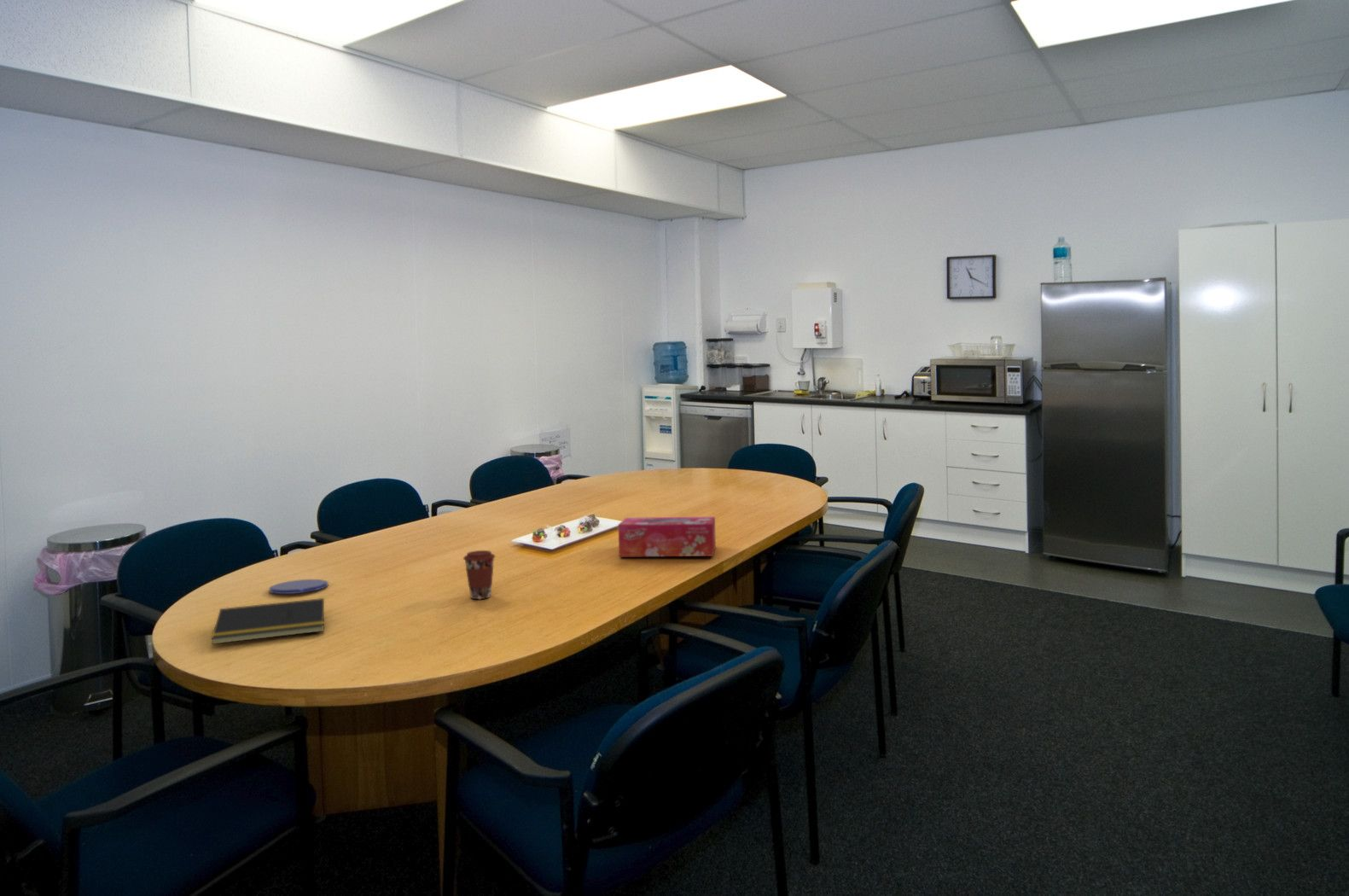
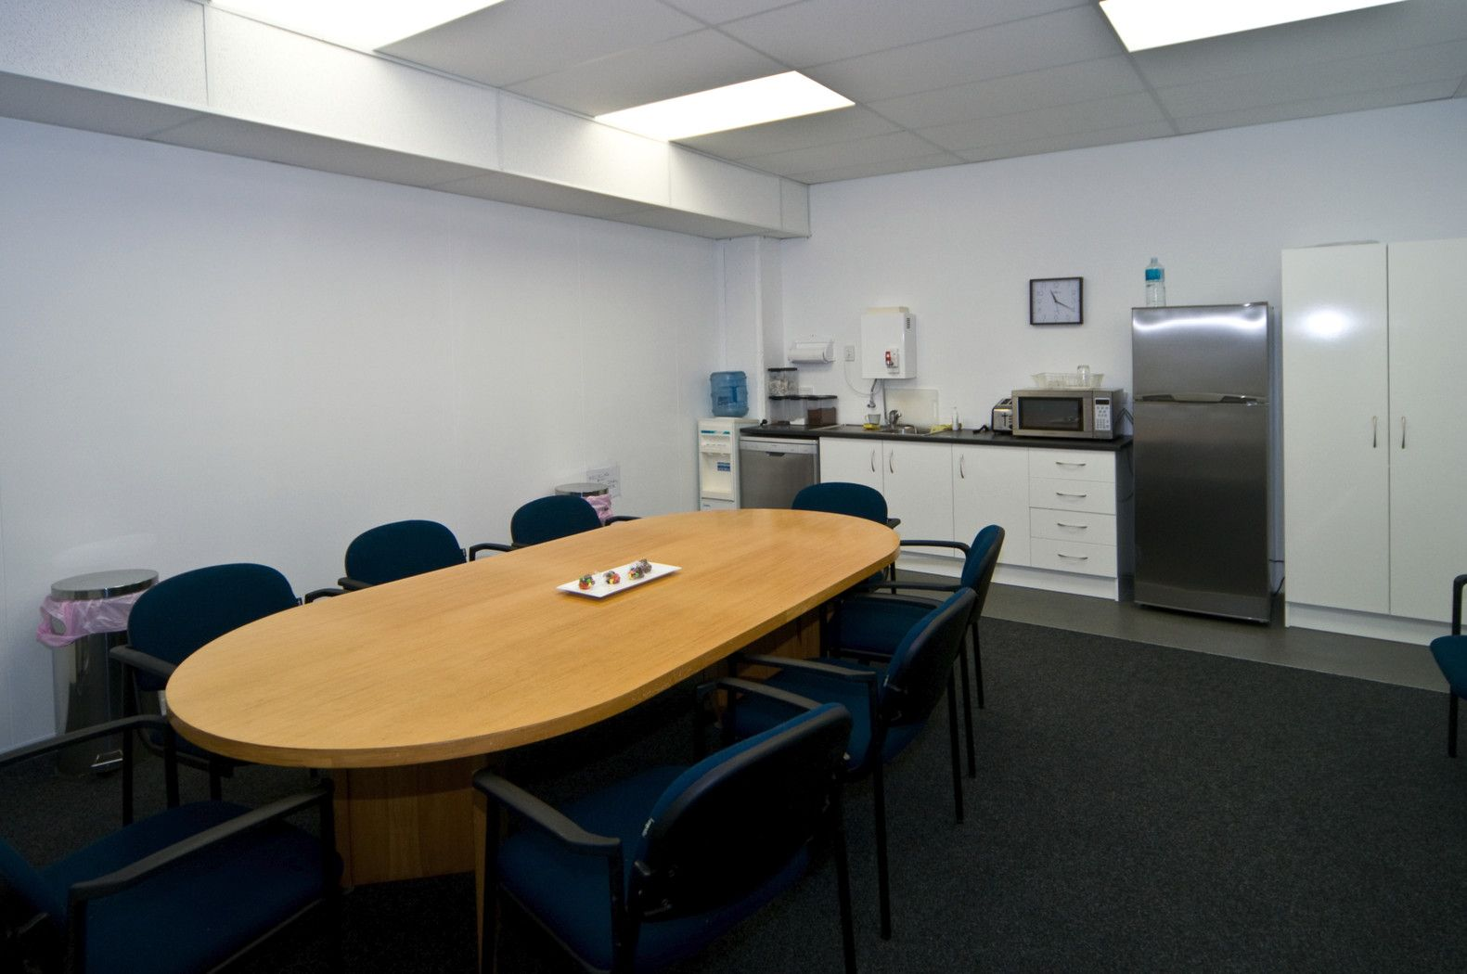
- coffee cup (480, 574)
- tissue box (668, 536)
- saucer (299, 585)
- notepad (270, 620)
